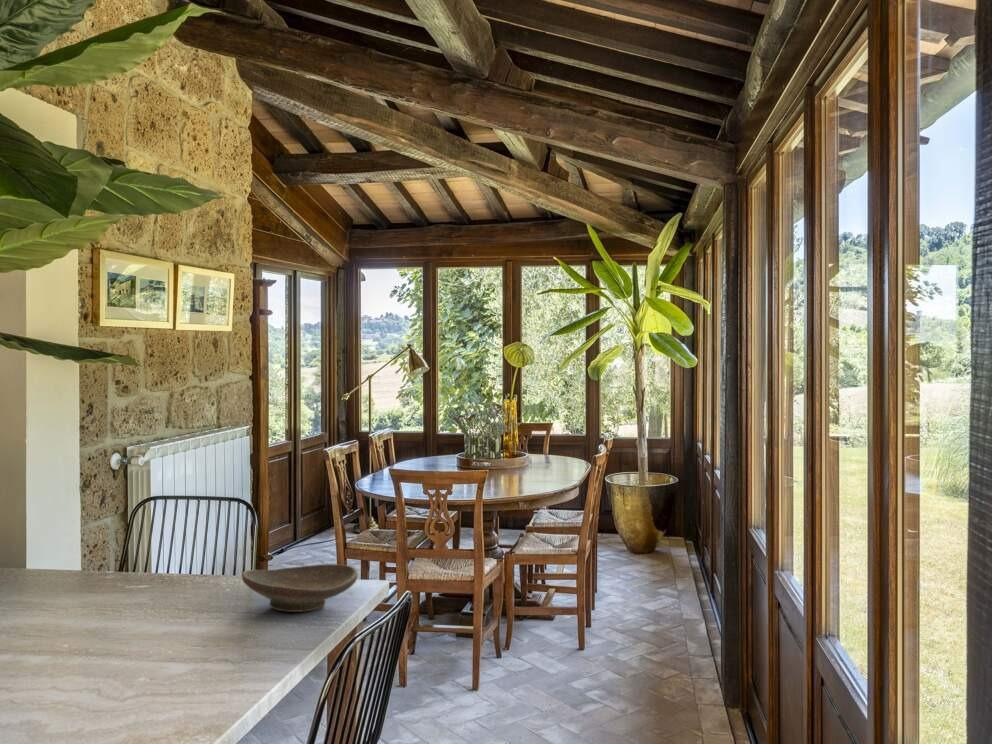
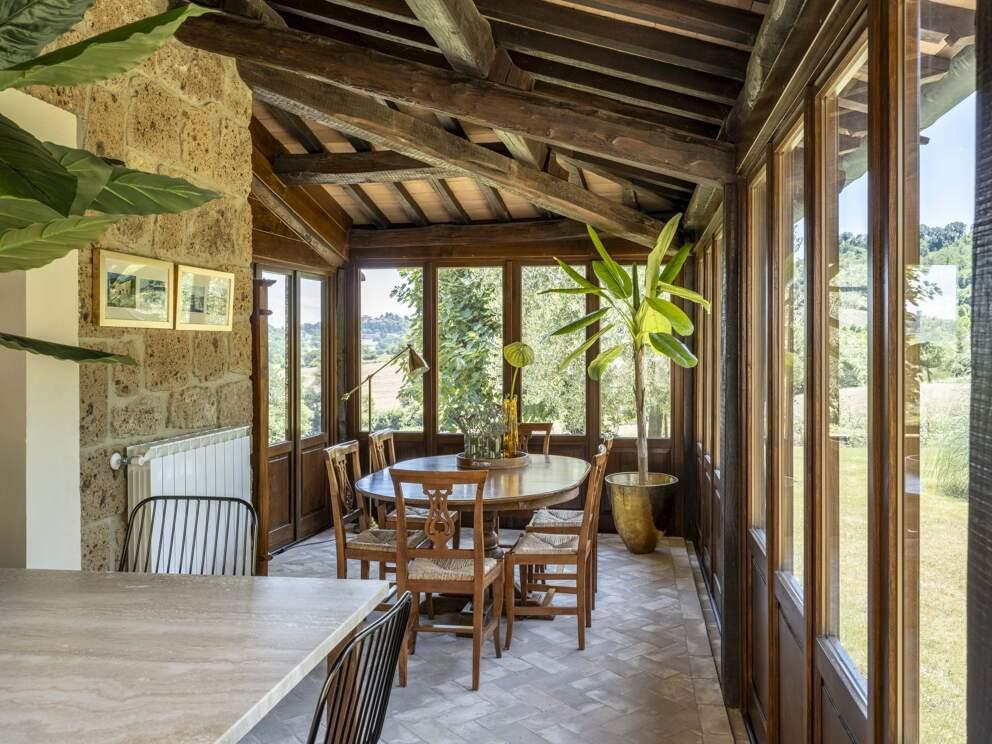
- decorative bowl (300, 587)
